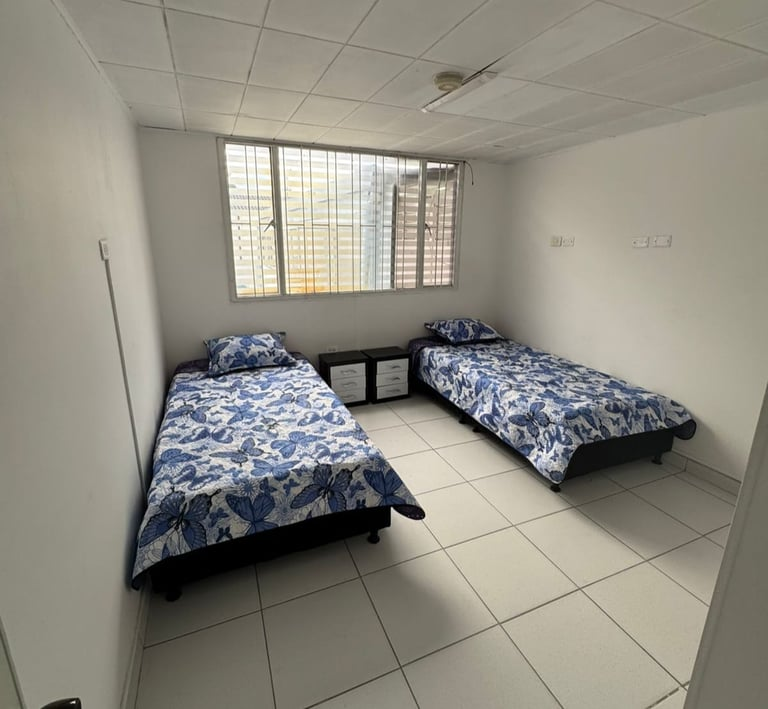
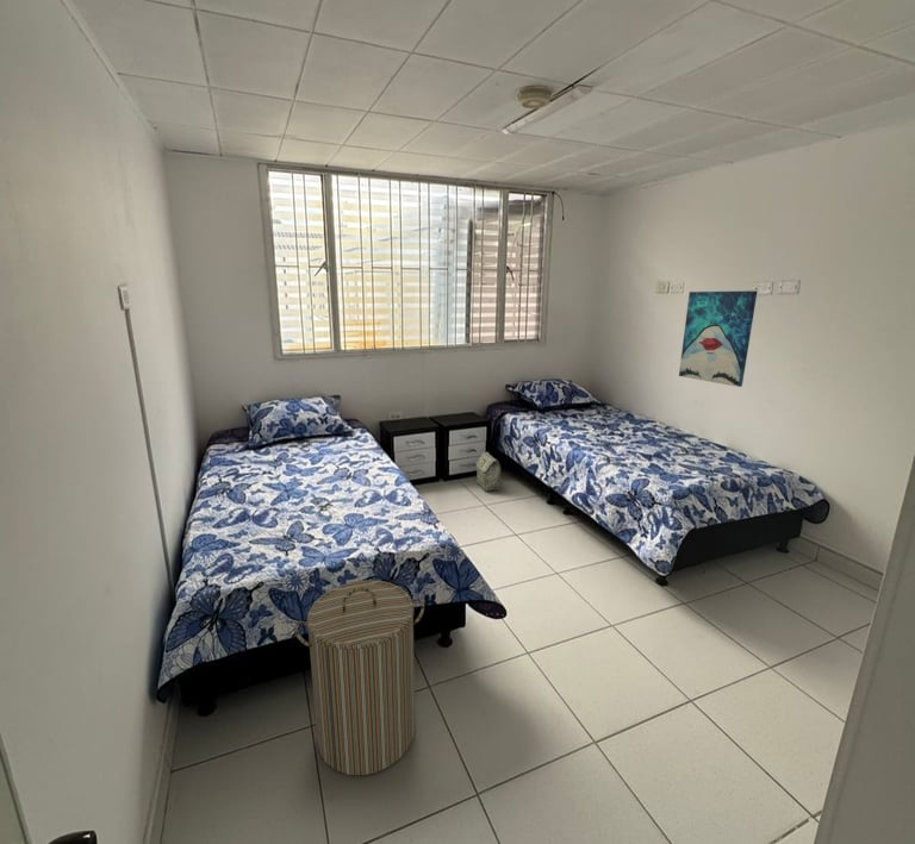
+ bag (487, 470)
+ laundry hamper (363, 662)
+ wall art (714, 337)
